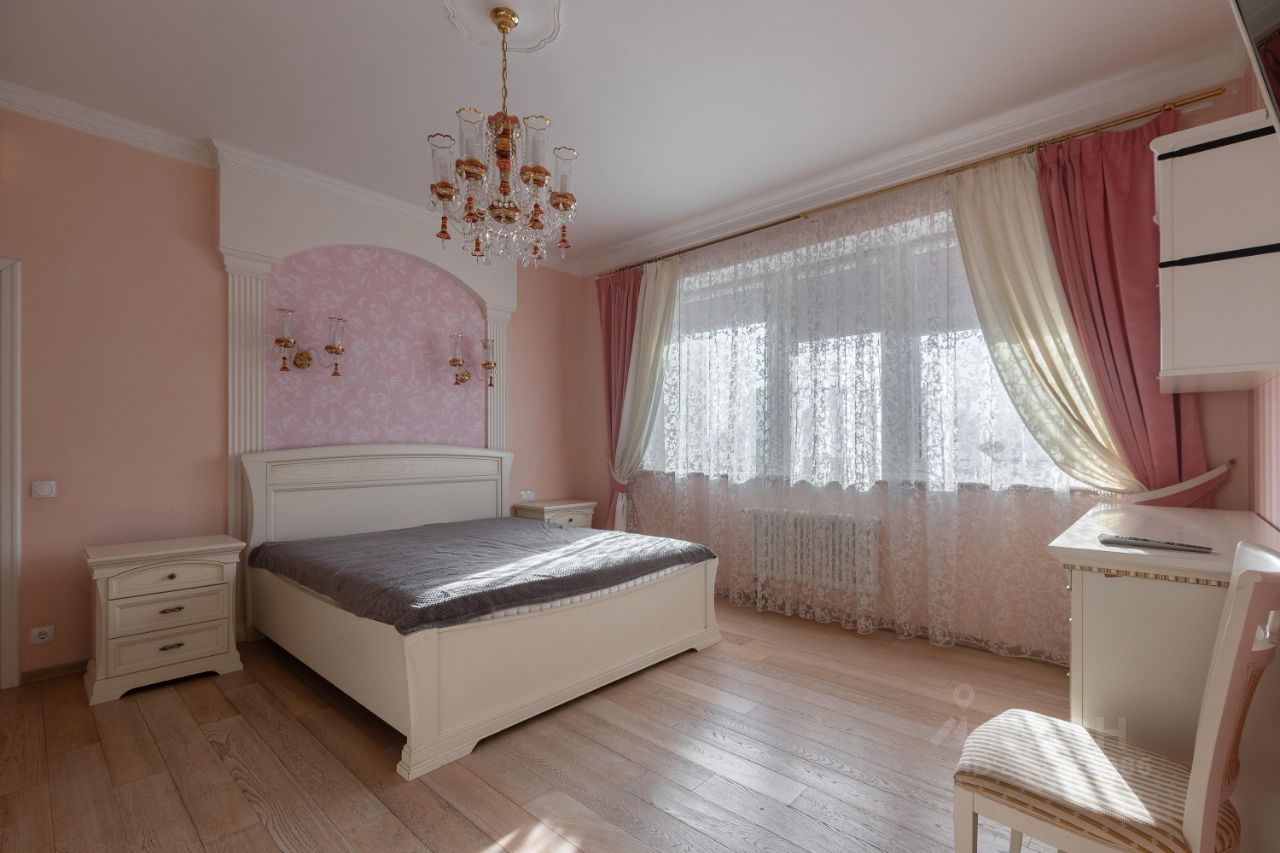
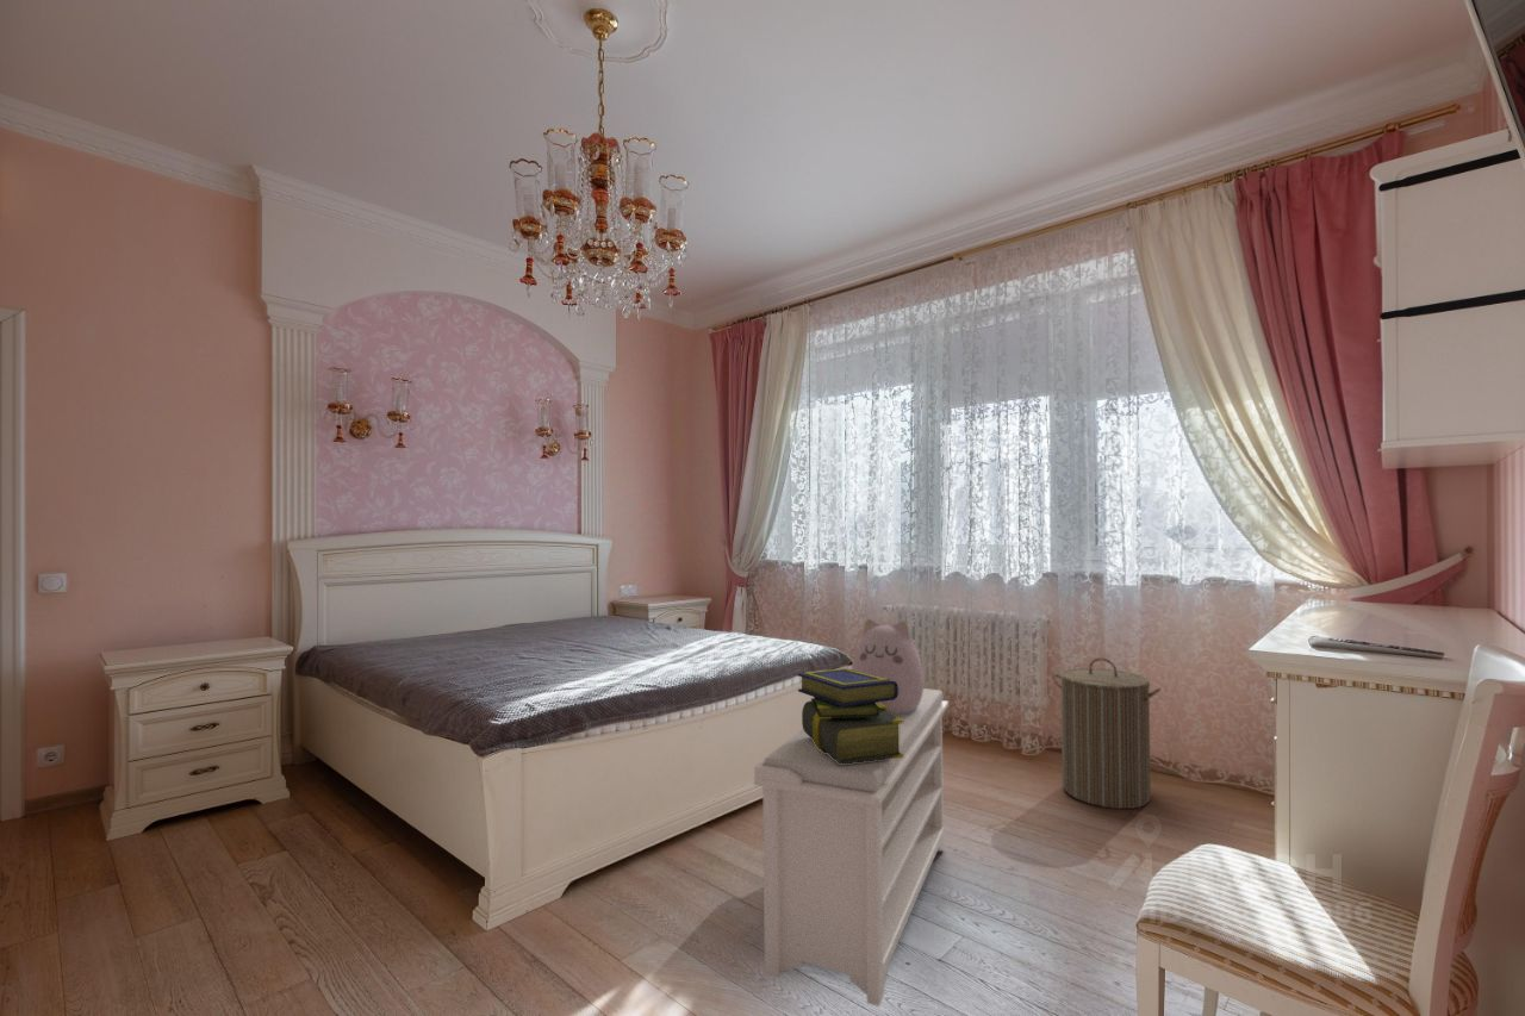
+ stack of books (846, 710)
+ plush toy (886, 662)
+ bench (867, 809)
+ laundry hamper (1104, 725)
